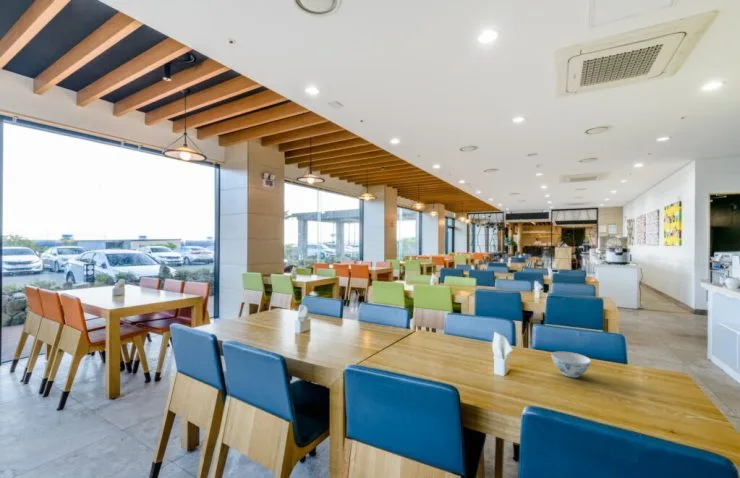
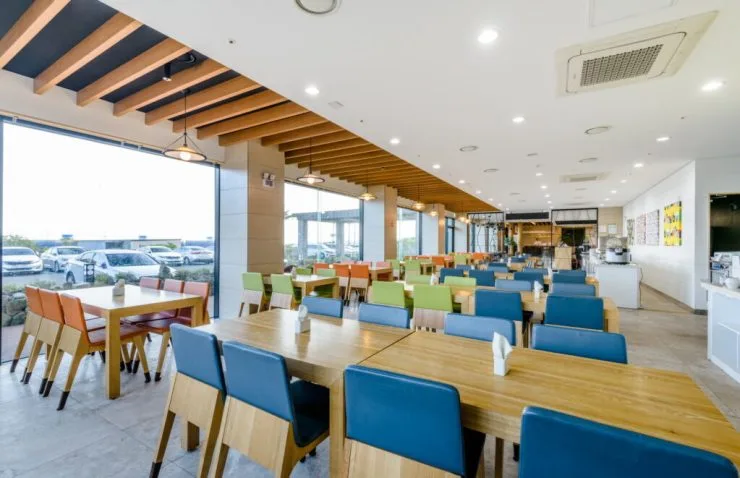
- chinaware (570, 365)
